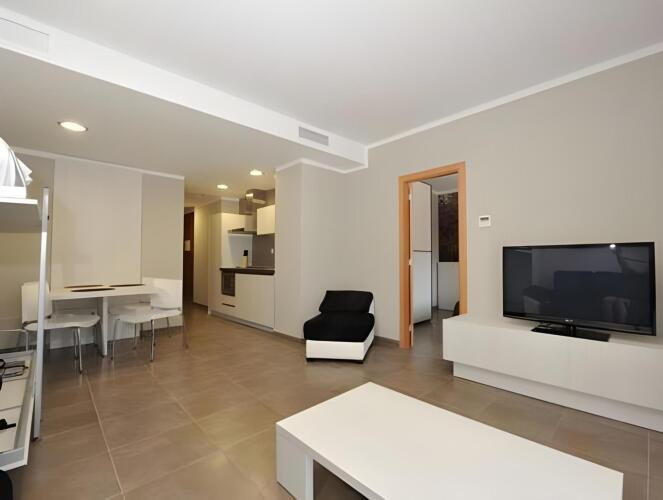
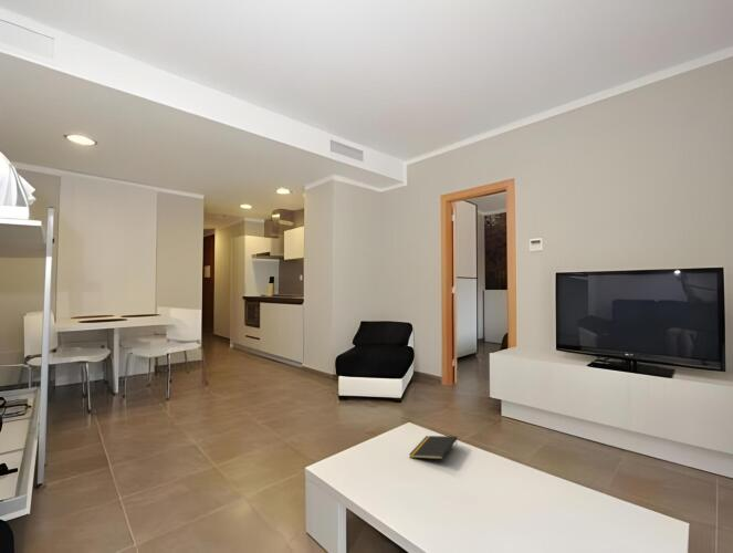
+ notepad (433, 446)
